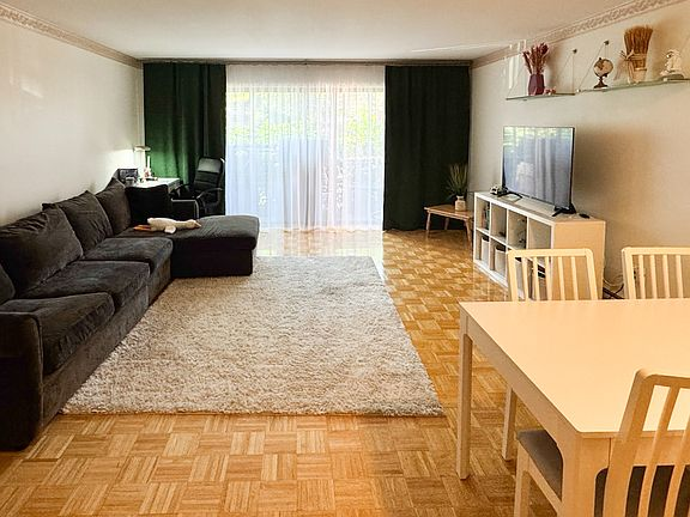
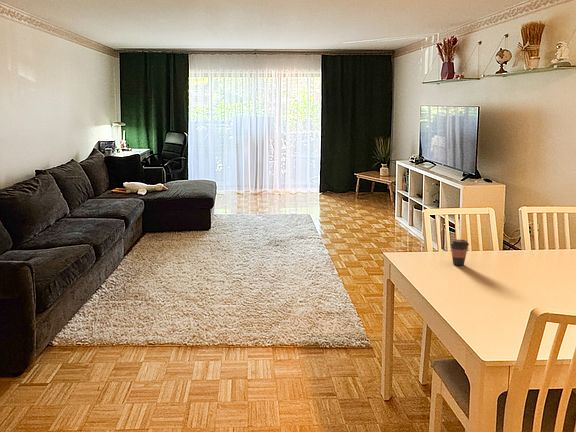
+ coffee cup (459, 252)
